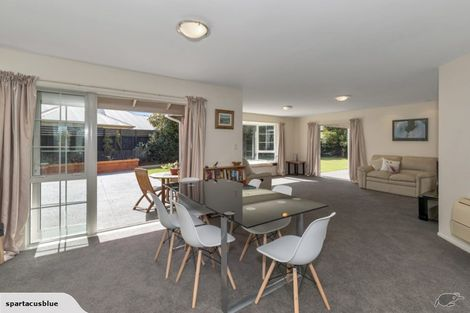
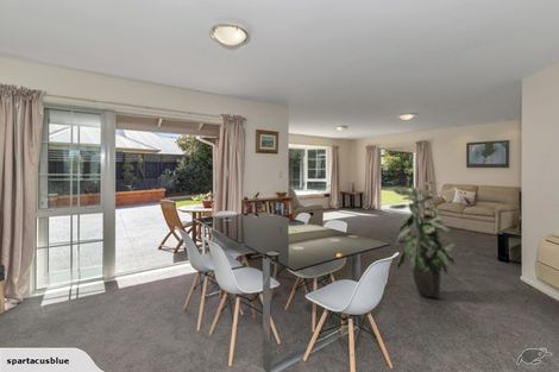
+ indoor plant (421, 238)
